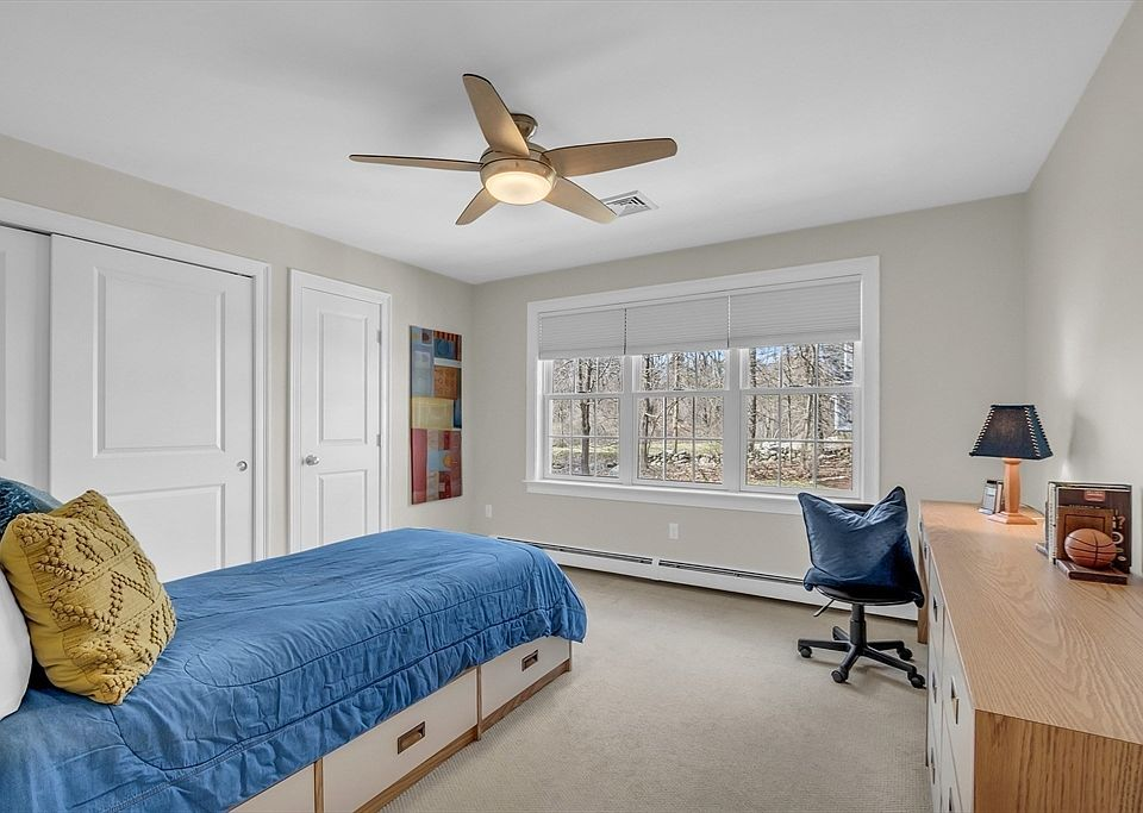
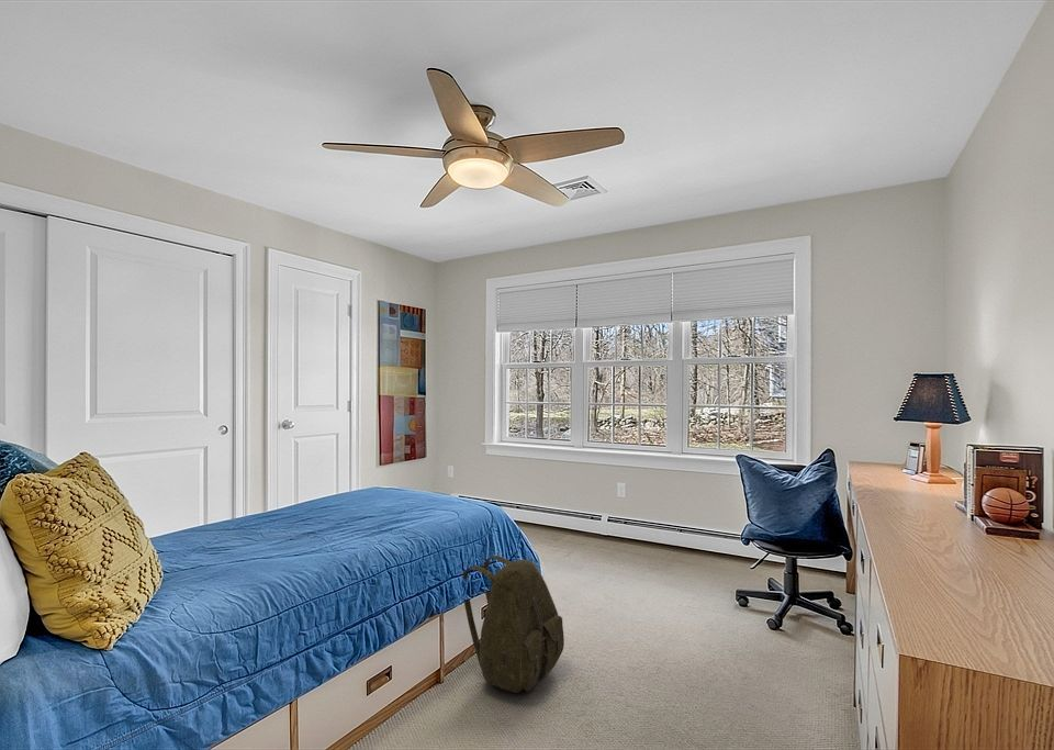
+ backpack (511, 617)
